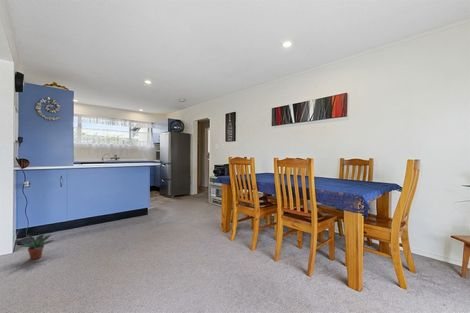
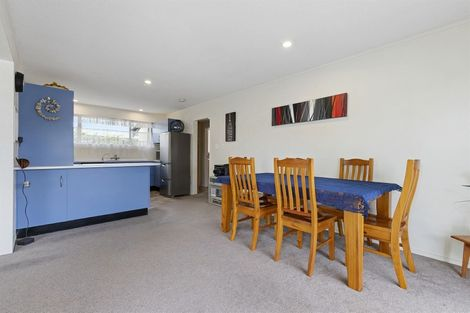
- potted plant (36, 245)
